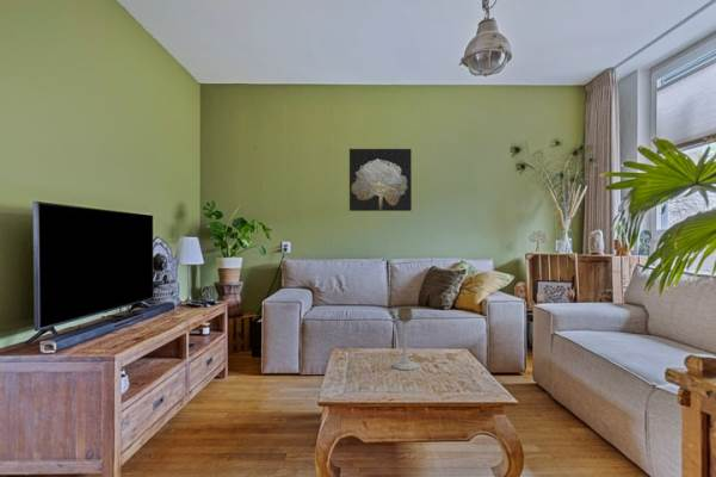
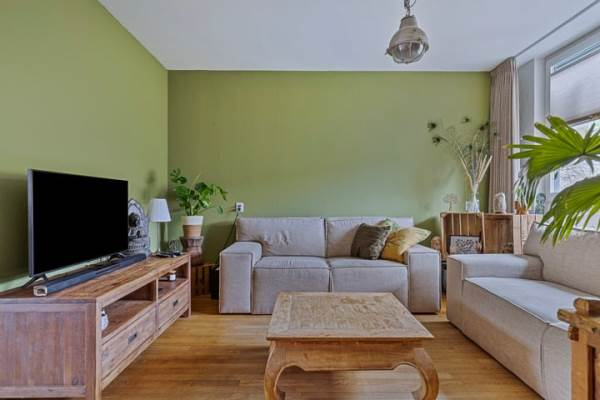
- candle holder (405, 336)
- wall art (379, 179)
